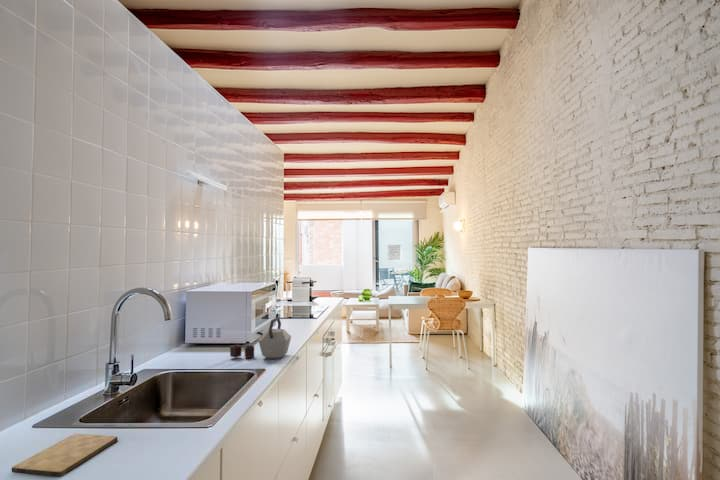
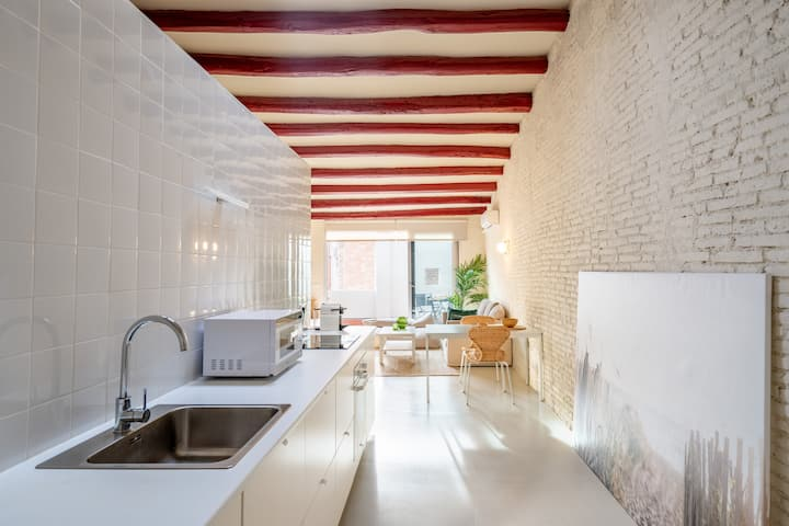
- cutting board (68, 452)
- kettle (260, 337)
